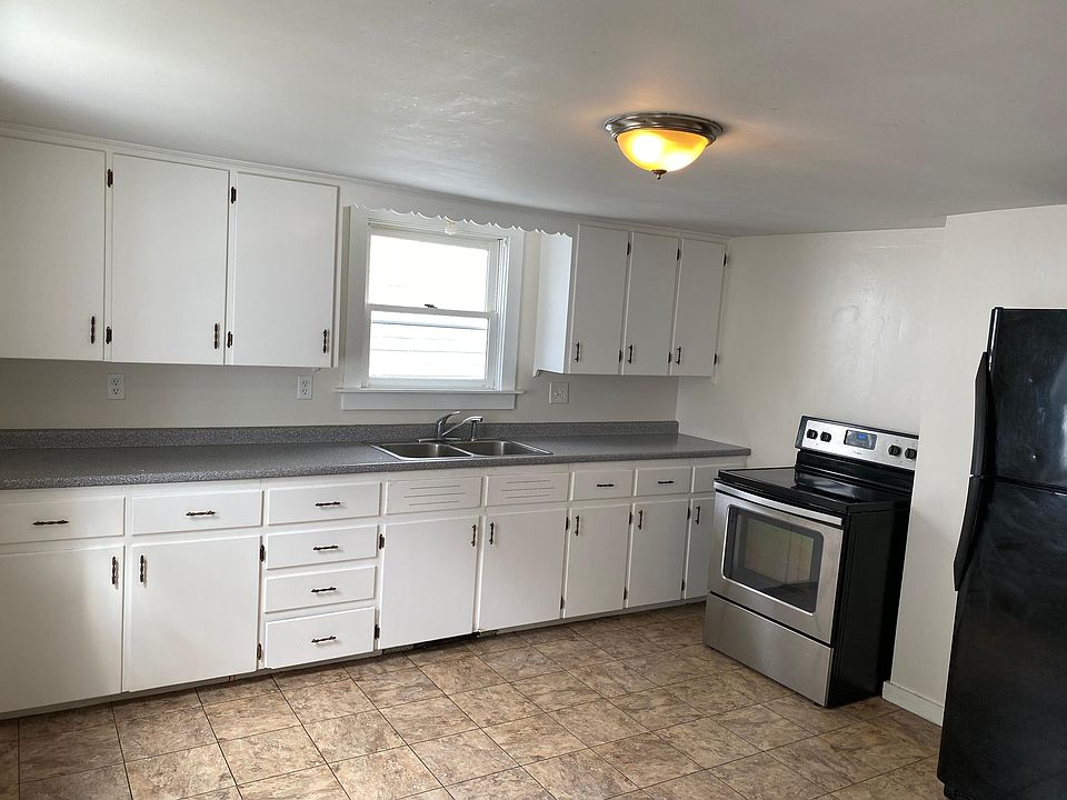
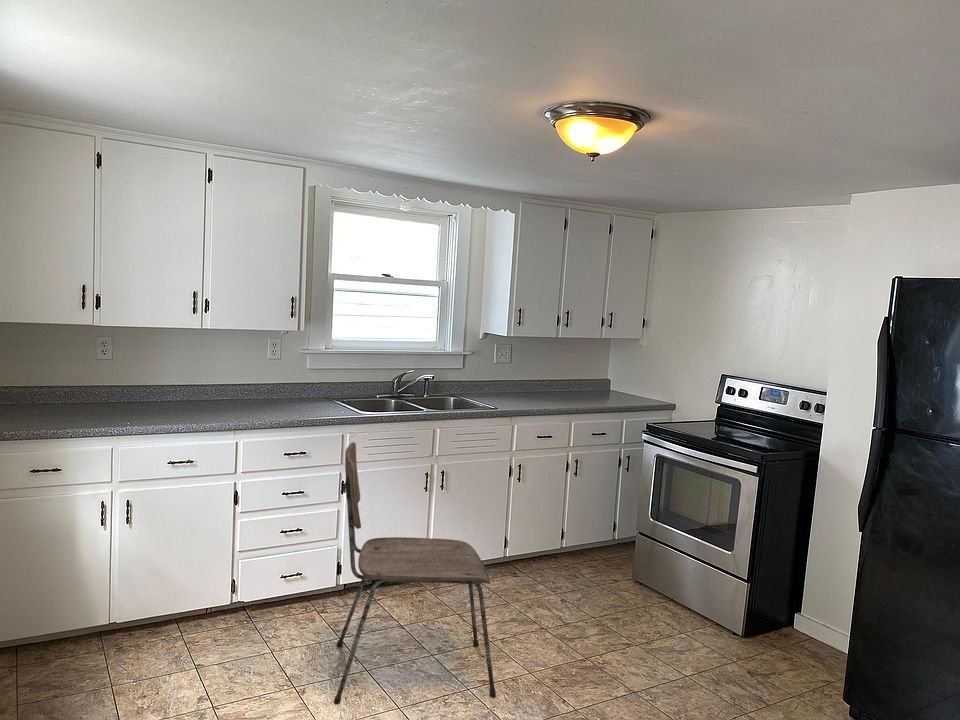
+ dining chair (418, 563)
